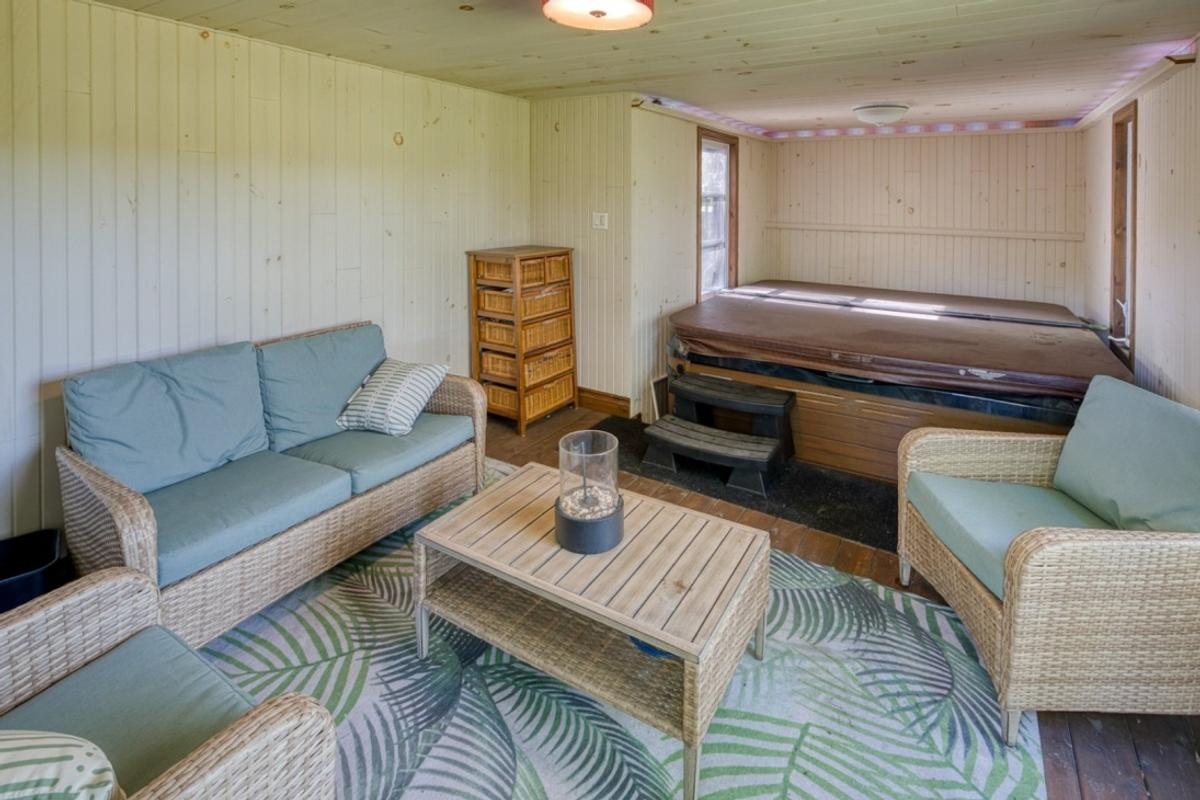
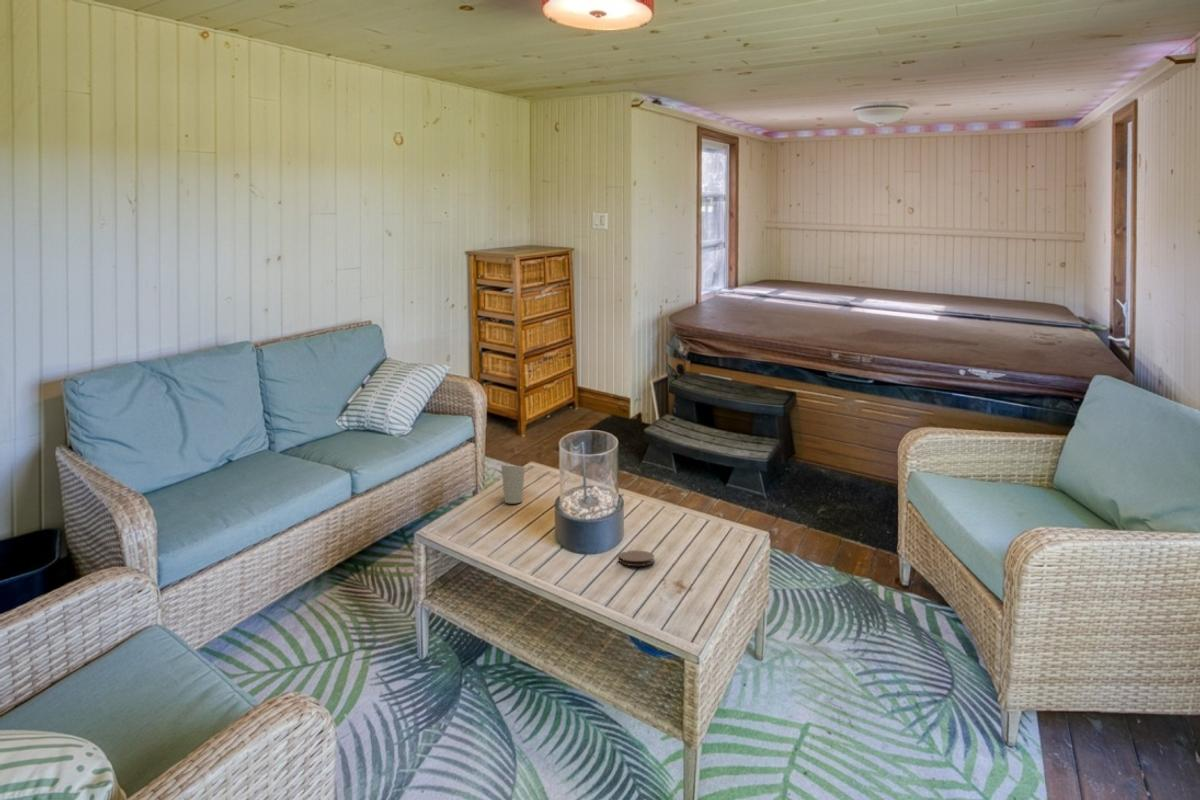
+ coaster (636, 558)
+ cup (513, 482)
